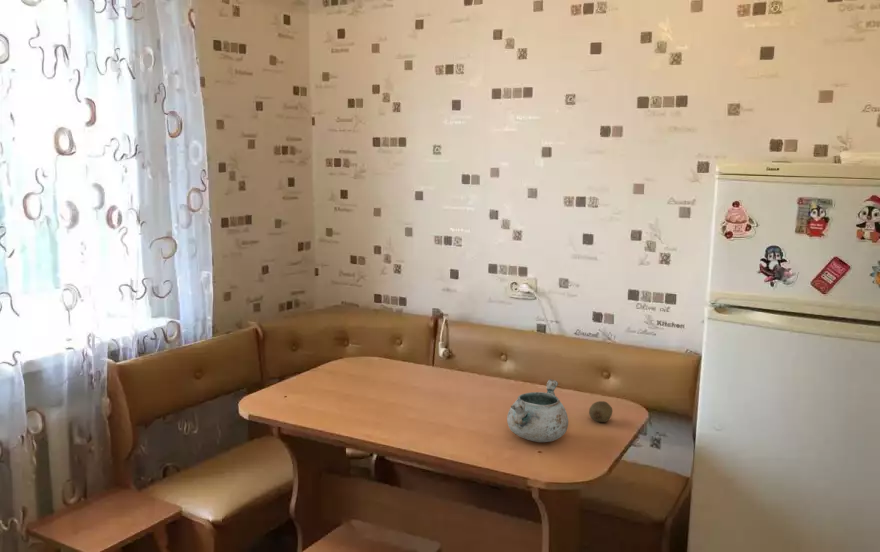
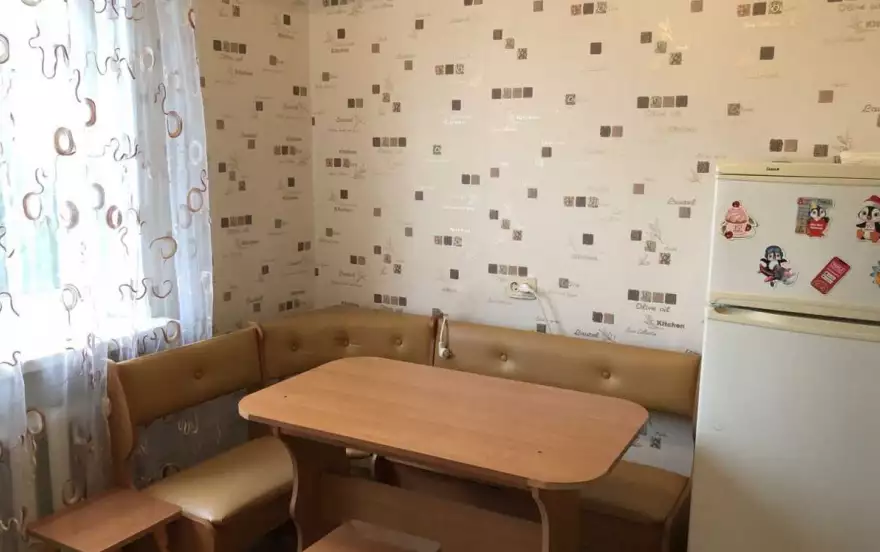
- decorative bowl (537, 413)
- fruit (600, 411)
